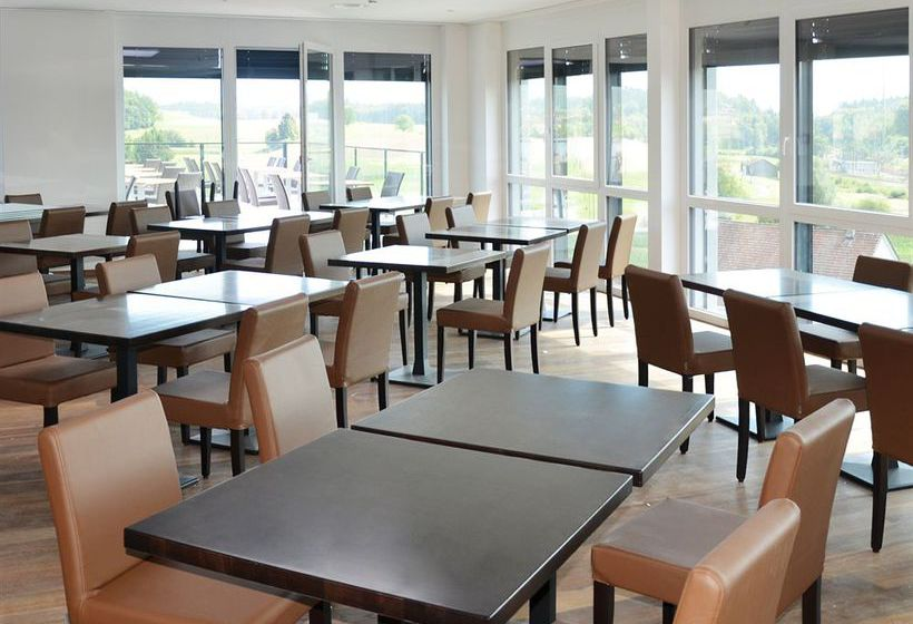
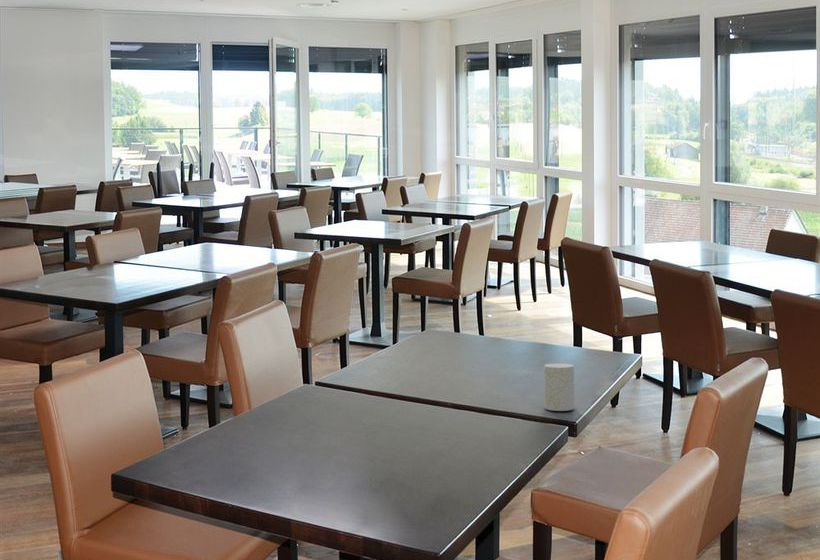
+ cup (559, 386)
